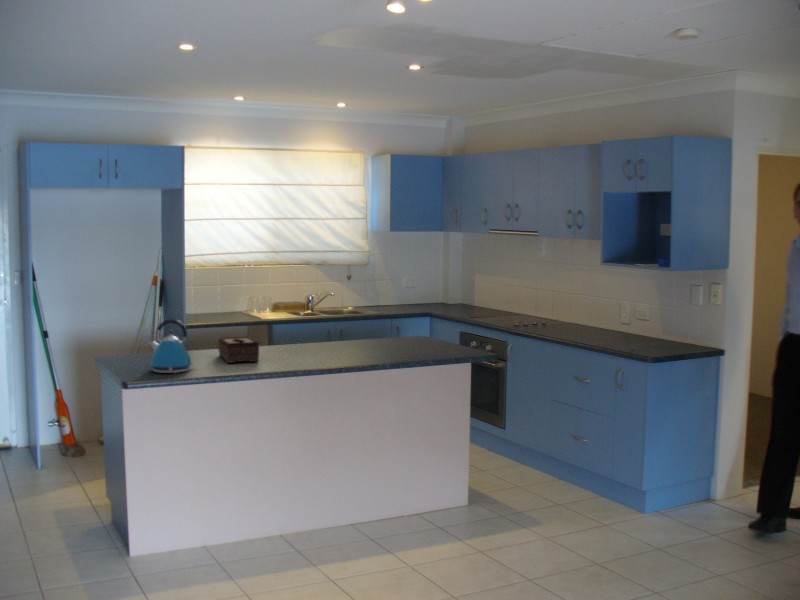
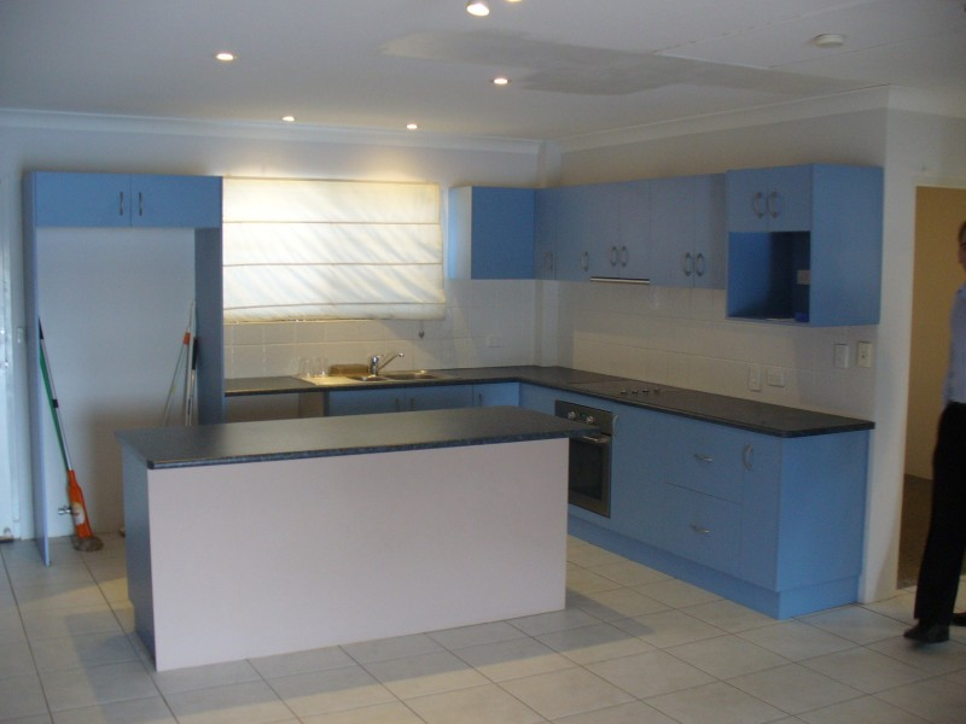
- kettle (172, 344)
- tissue box (238, 349)
